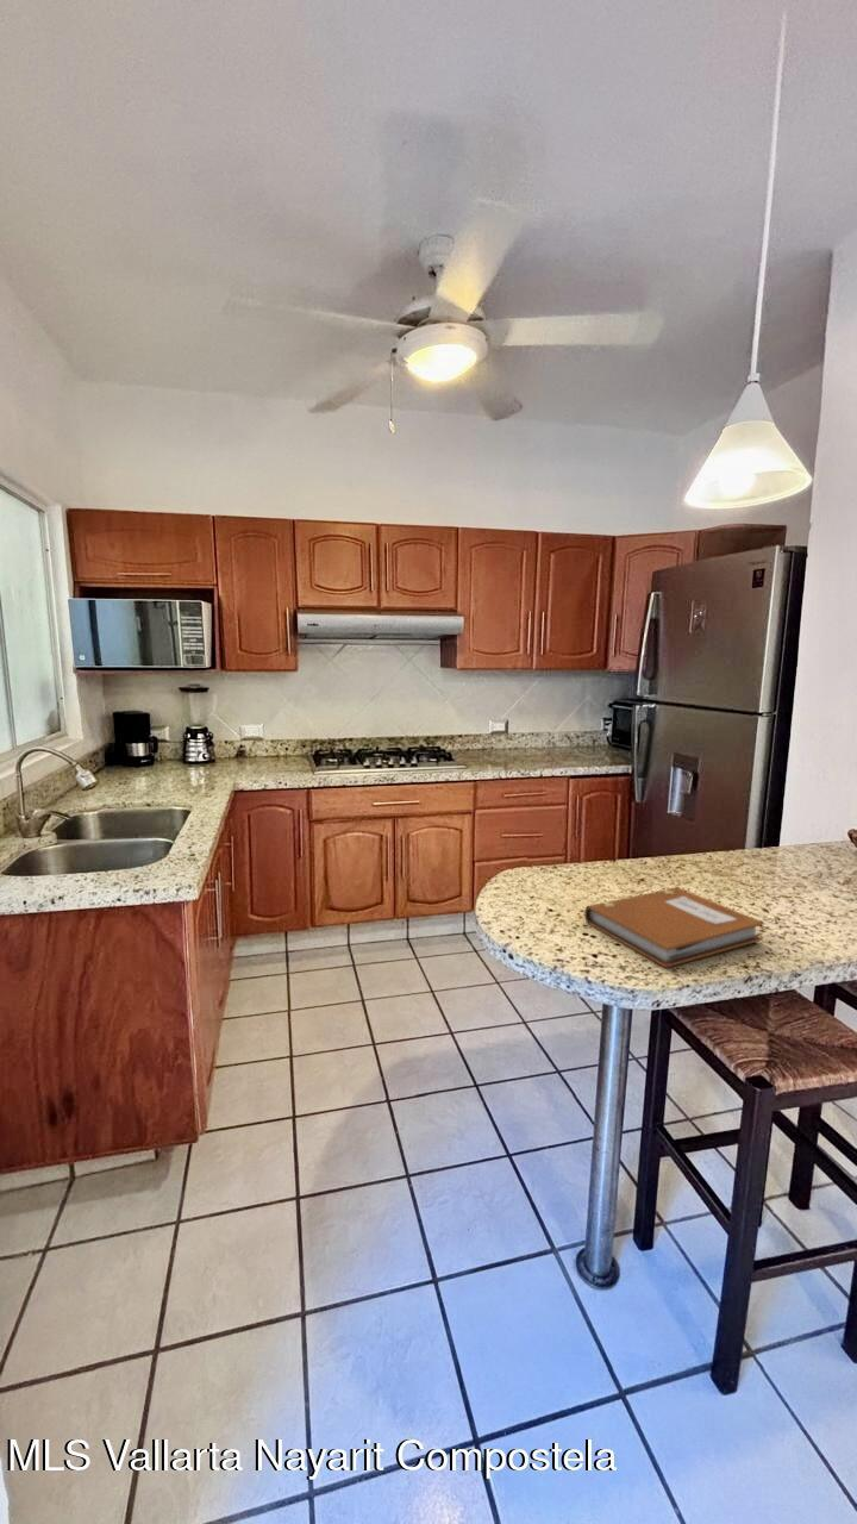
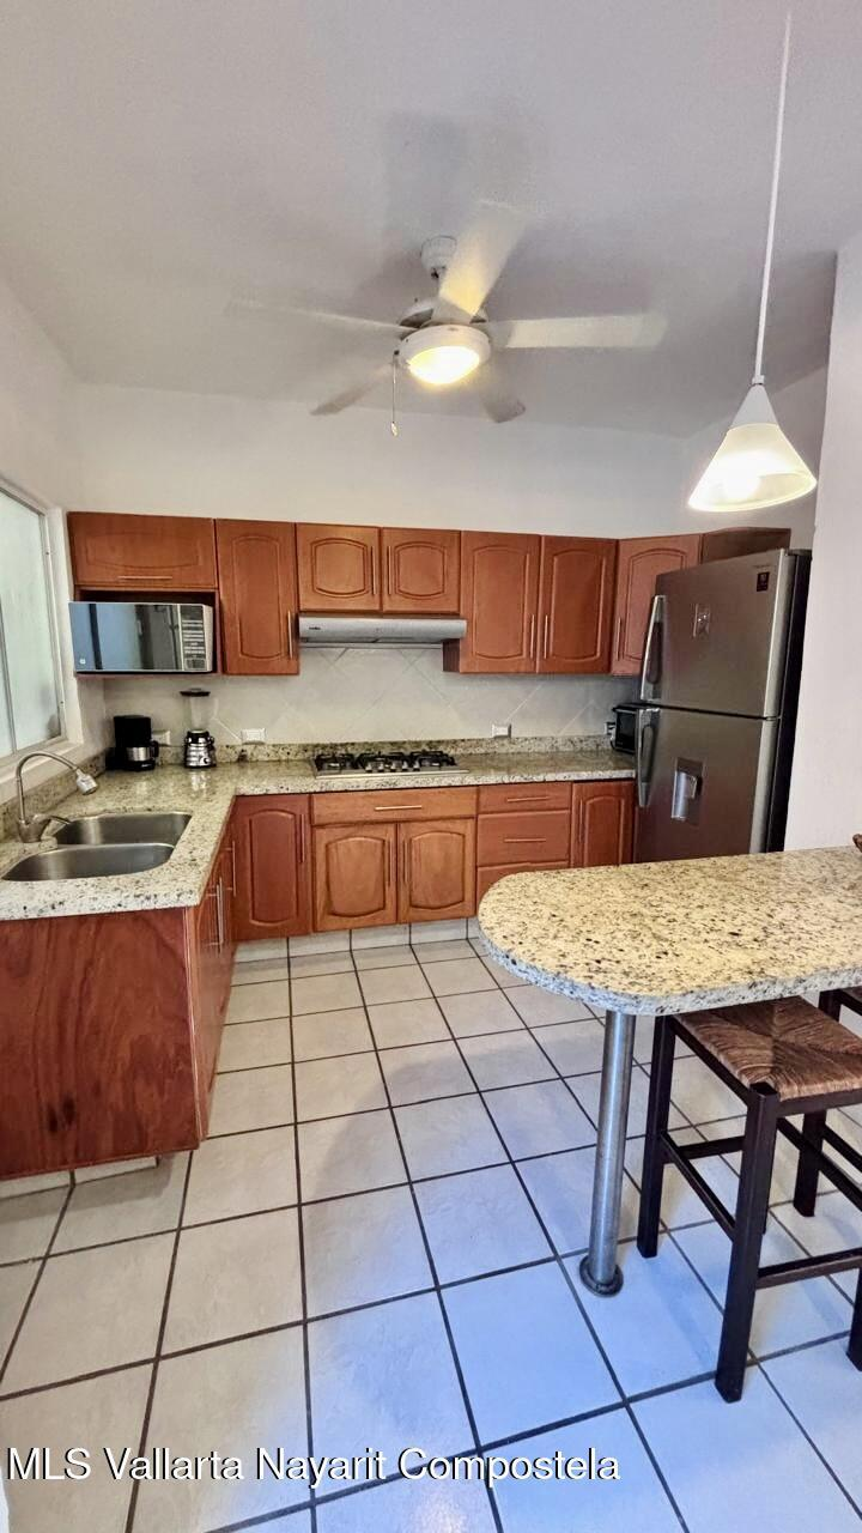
- notebook (673, 920)
